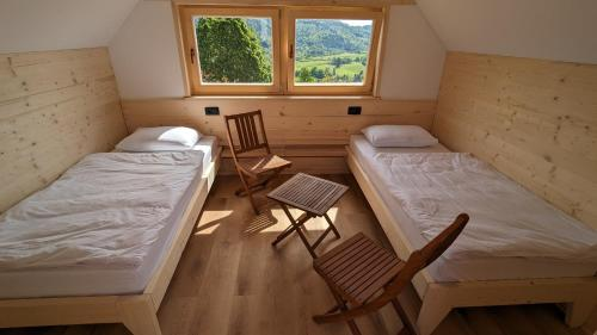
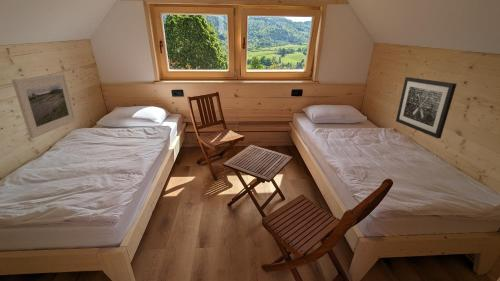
+ wall art (421, 105)
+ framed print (48, 103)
